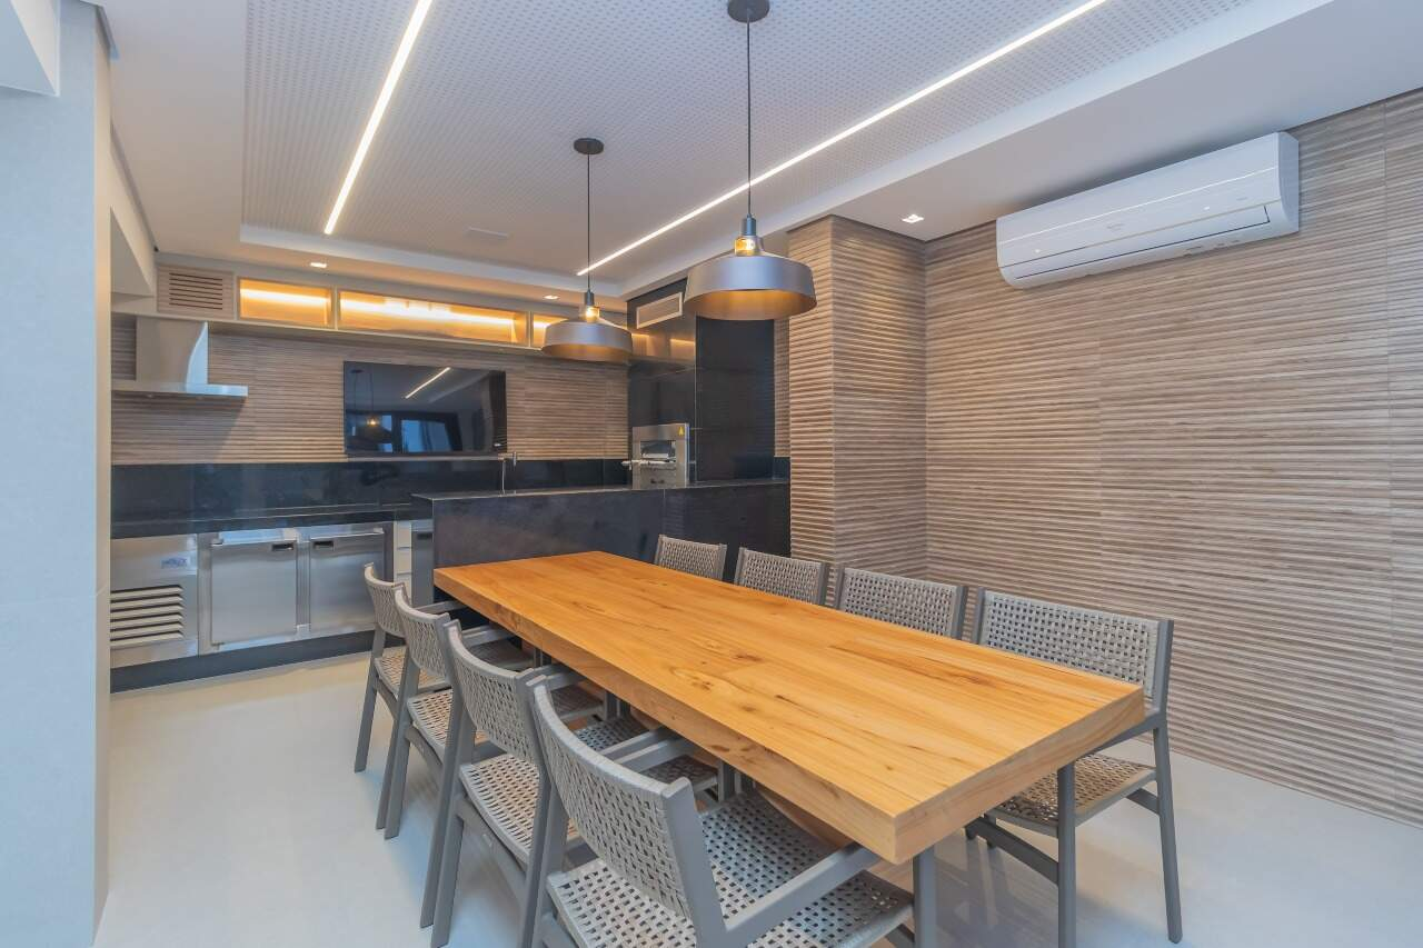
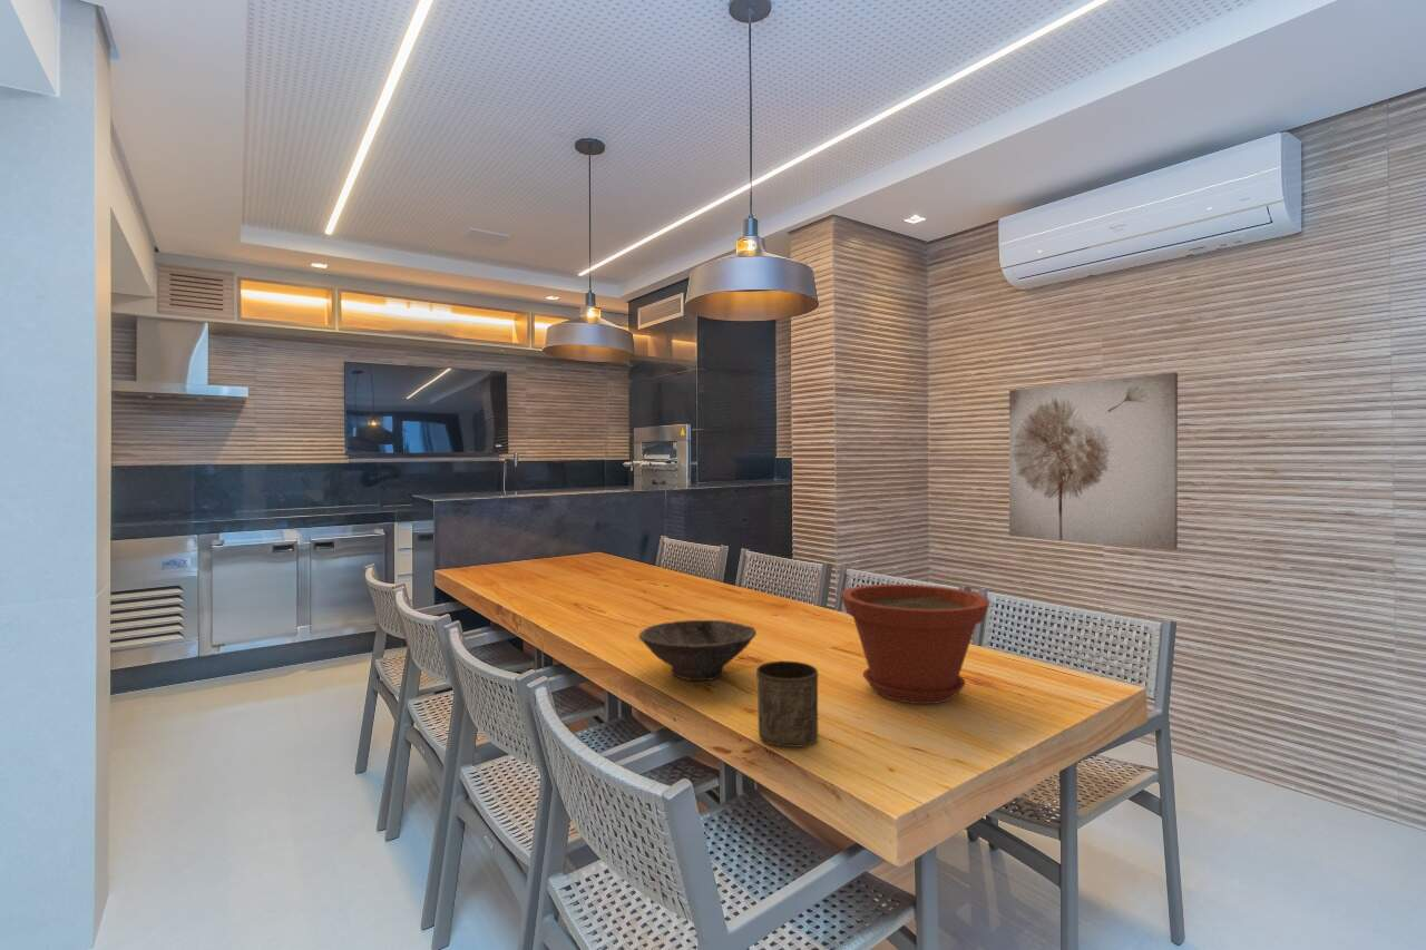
+ wall art (1085, 462)
+ bowl (699, 652)
+ cup (787, 703)
+ plant pot (912, 643)
